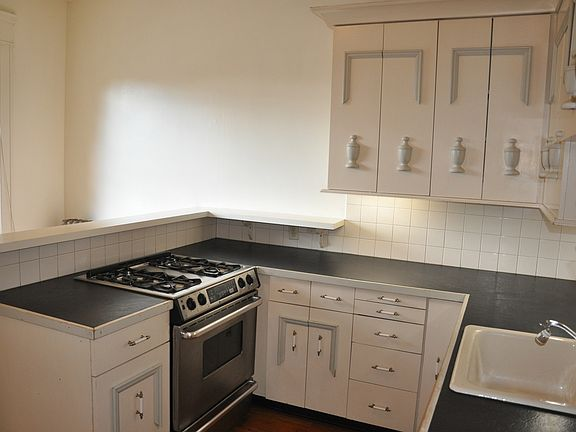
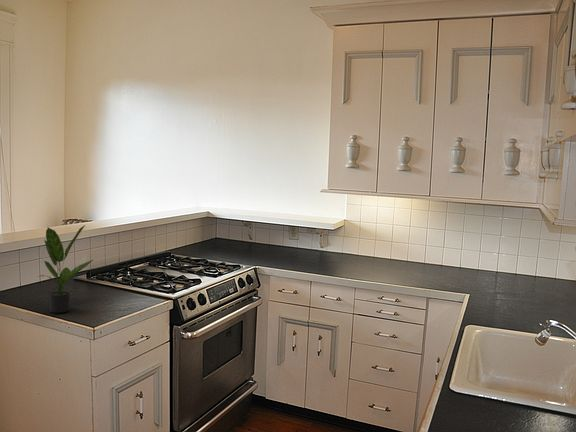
+ potted plant (66, 267)
